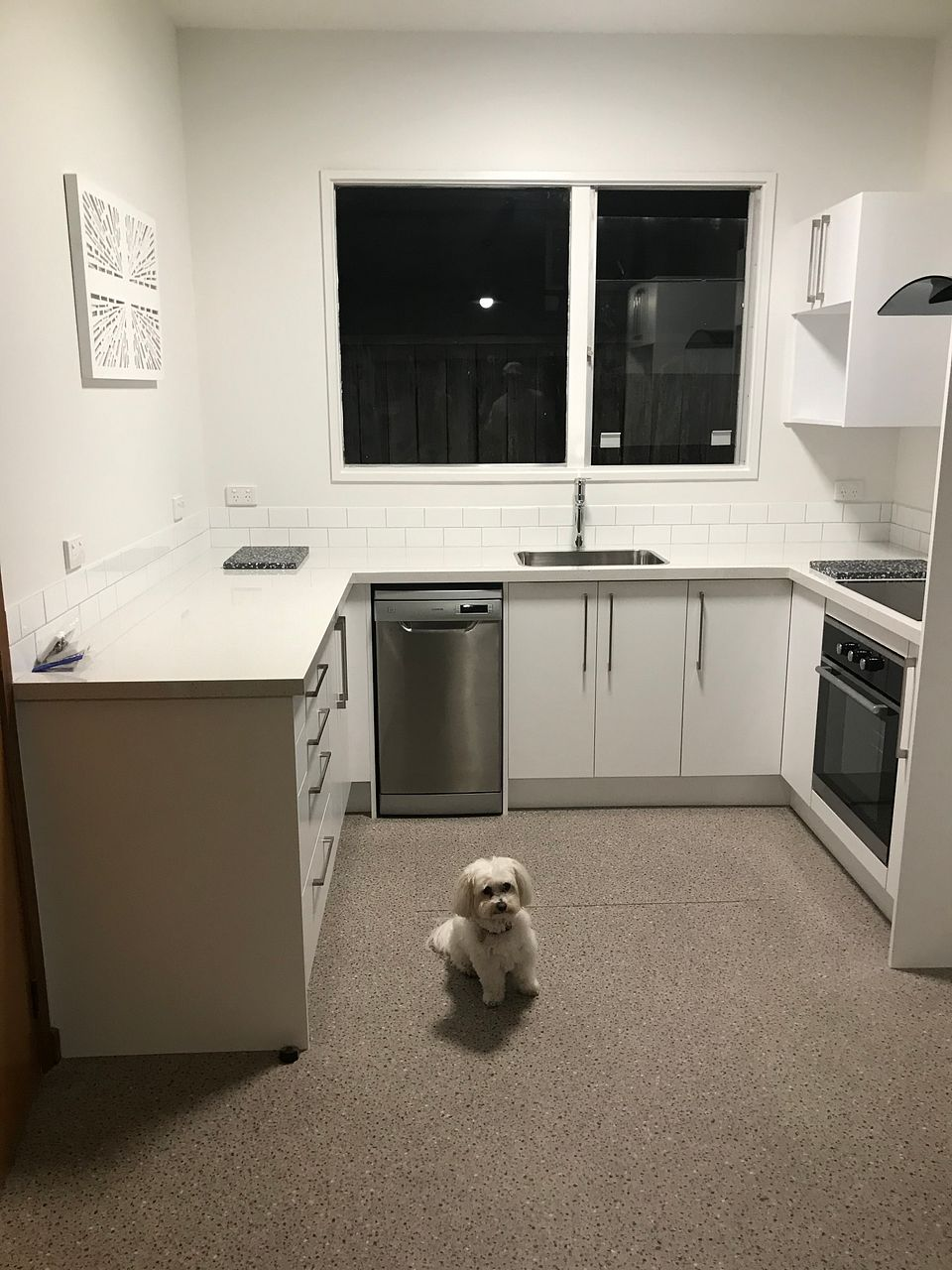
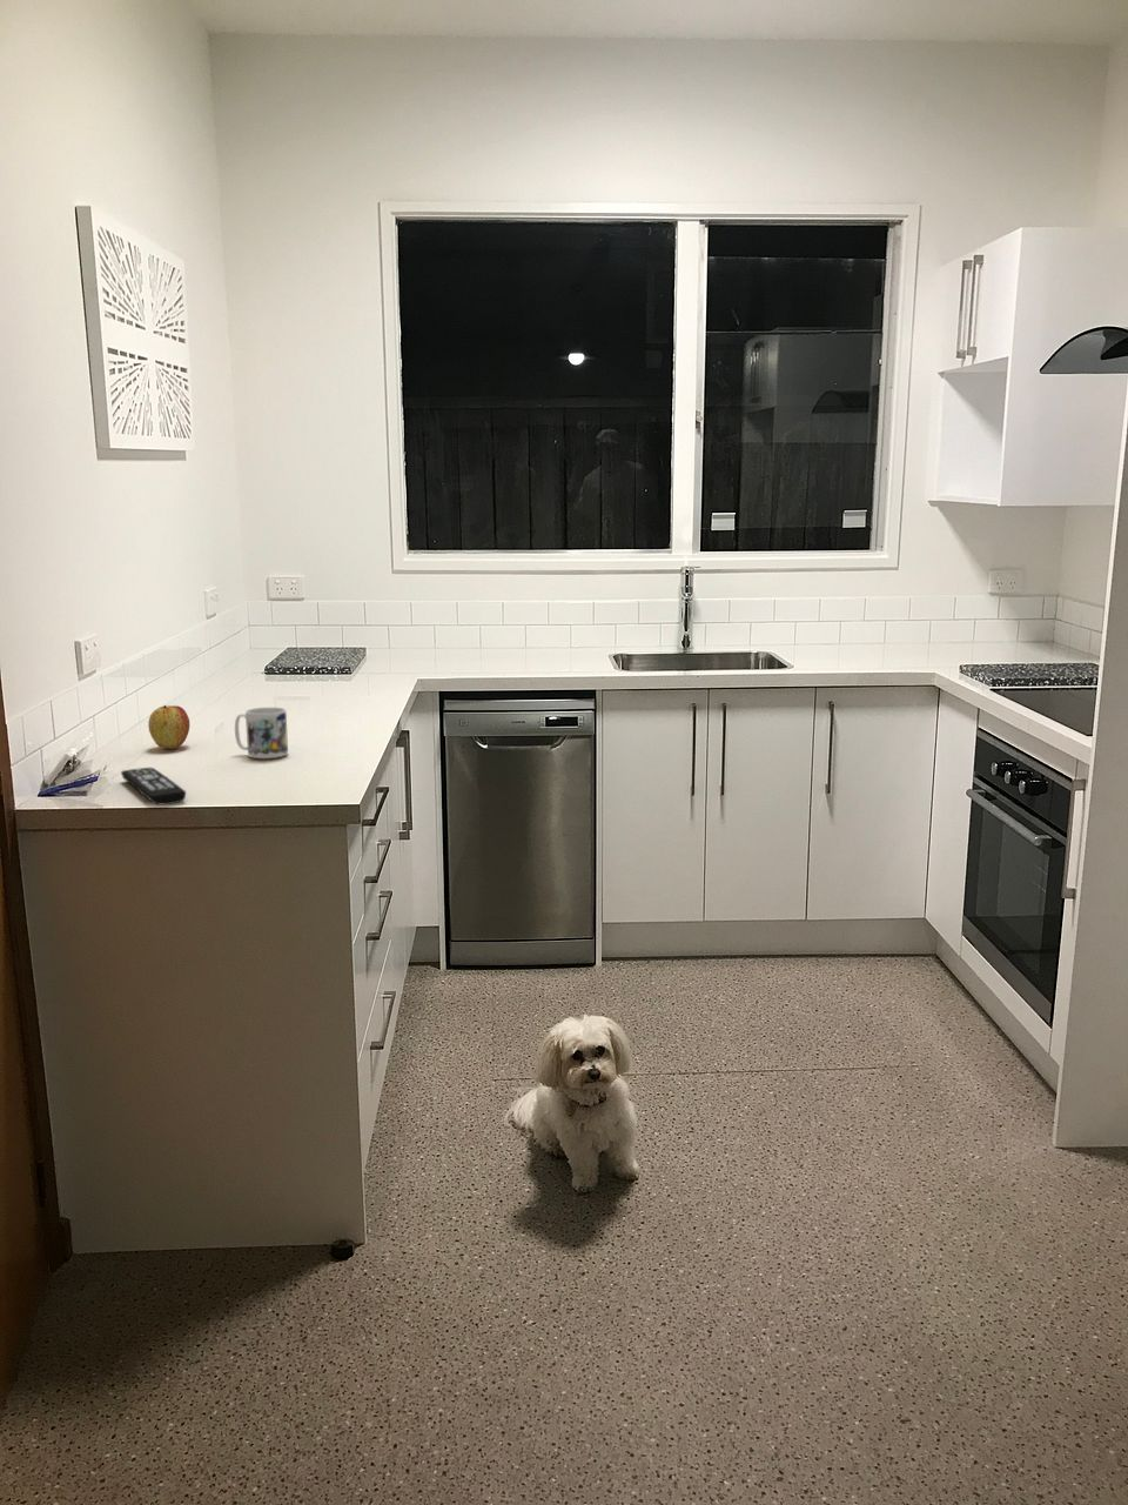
+ mug (259, 732)
+ remote control (153, 786)
+ apple (169, 725)
